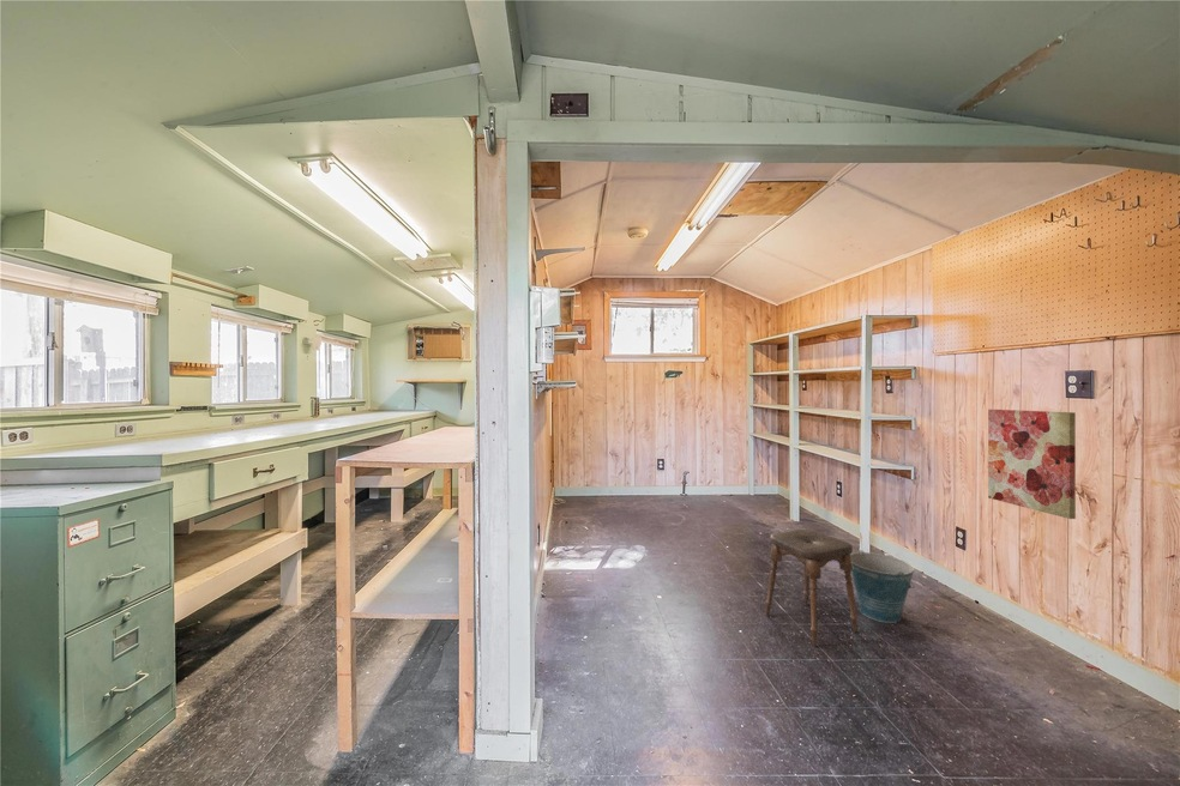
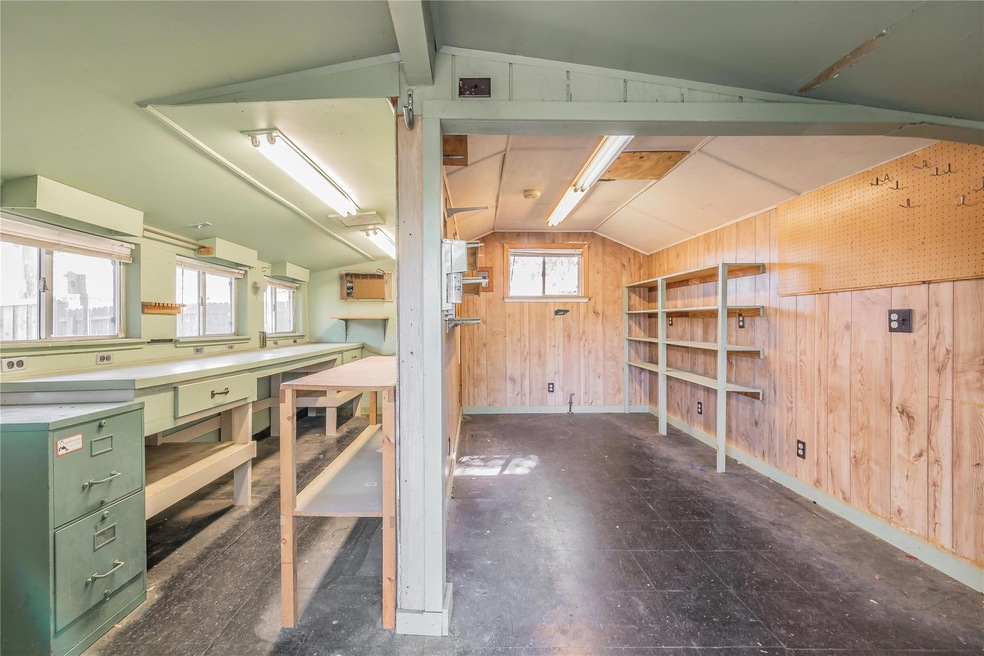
- wall art (1028, 459)
- bucket (879, 586)
- stool (808, 581)
